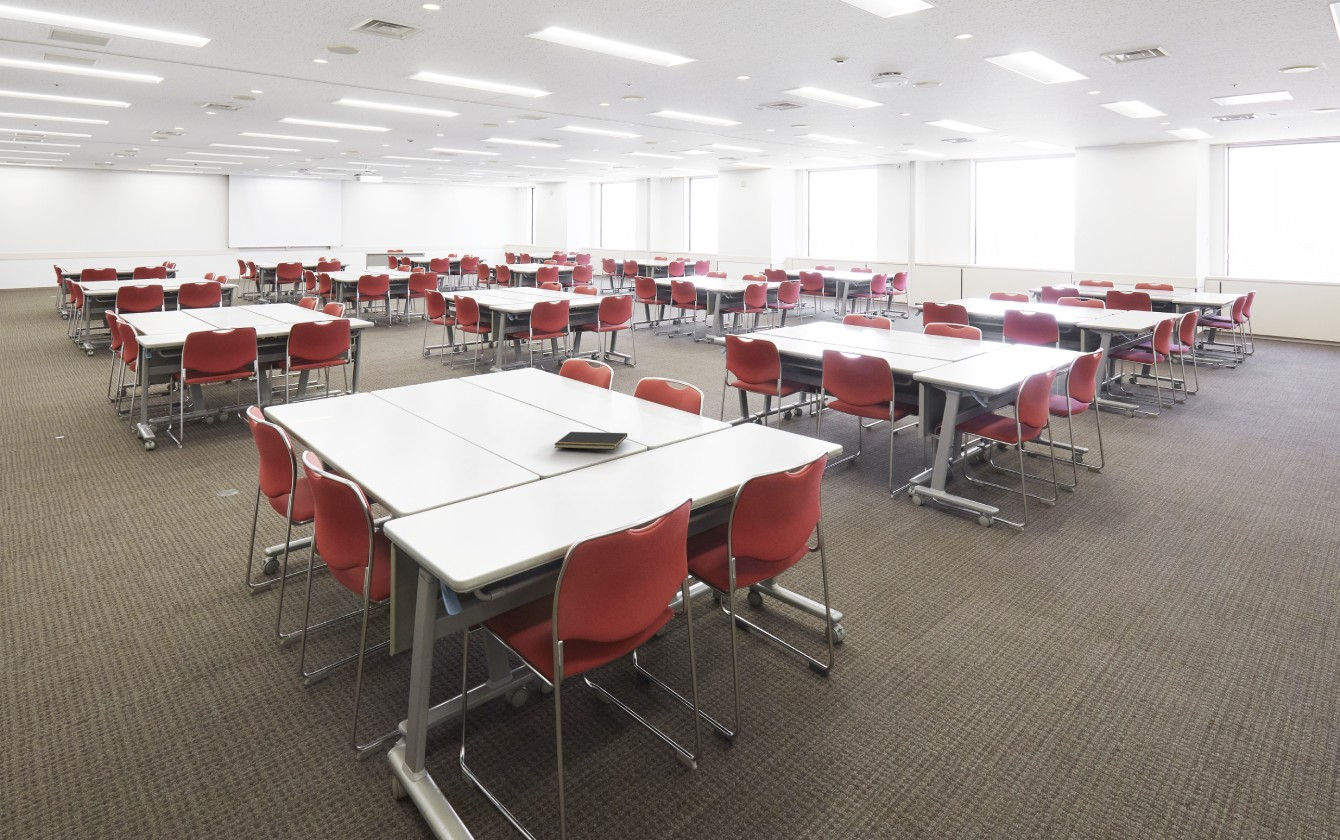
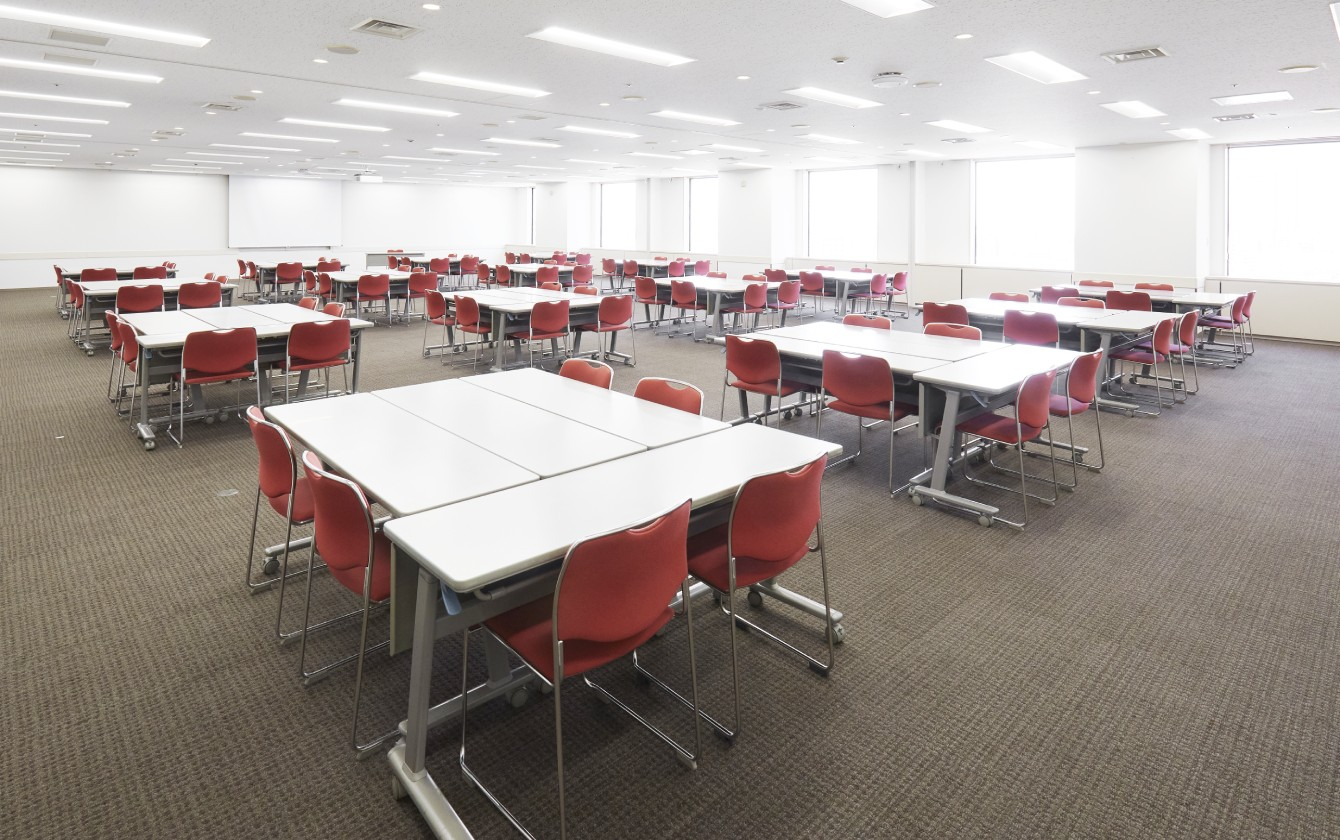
- notepad (591, 440)
